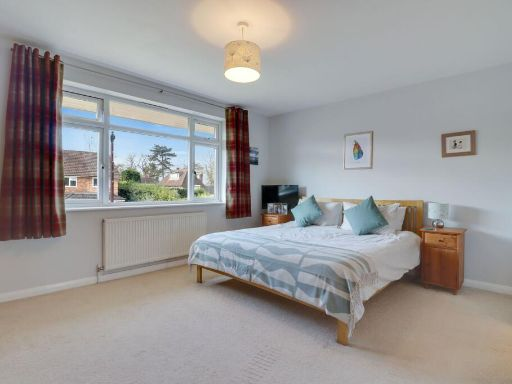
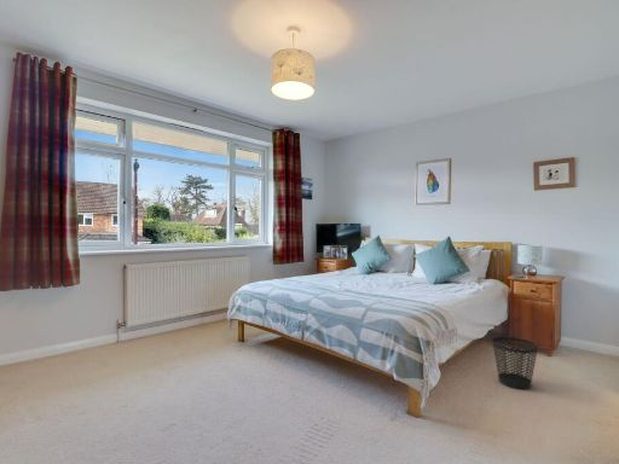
+ wastebasket (514, 362)
